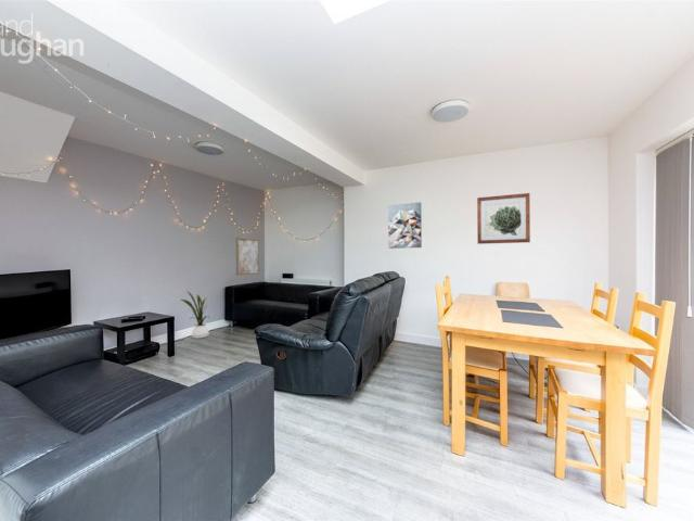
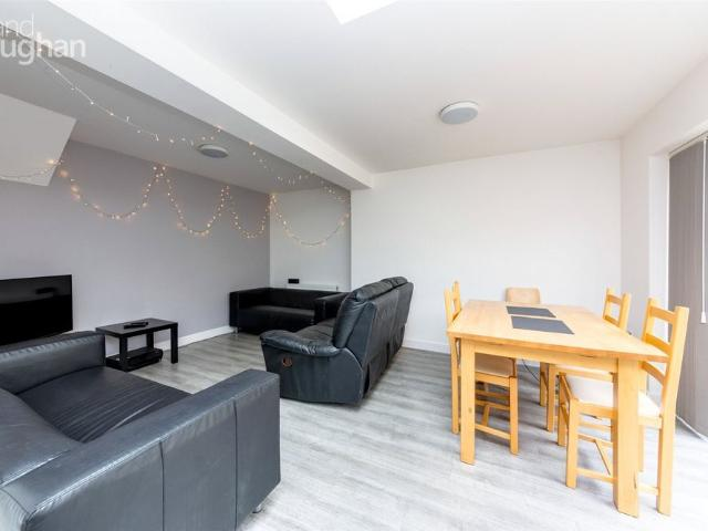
- wall art (502, 219)
- house plant (197, 313)
- wall art (248, 256)
- wall art (404, 226)
